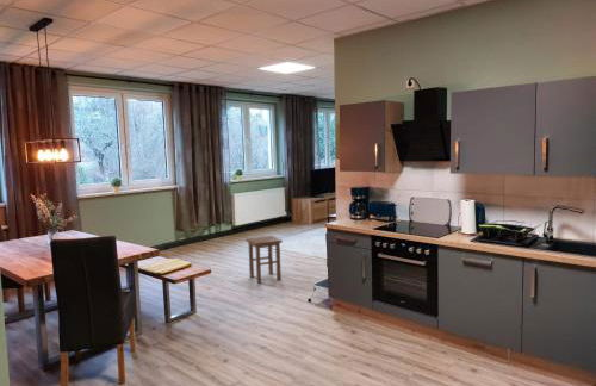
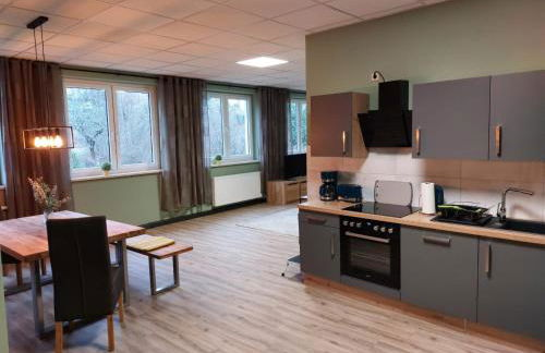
- stool (263, 259)
